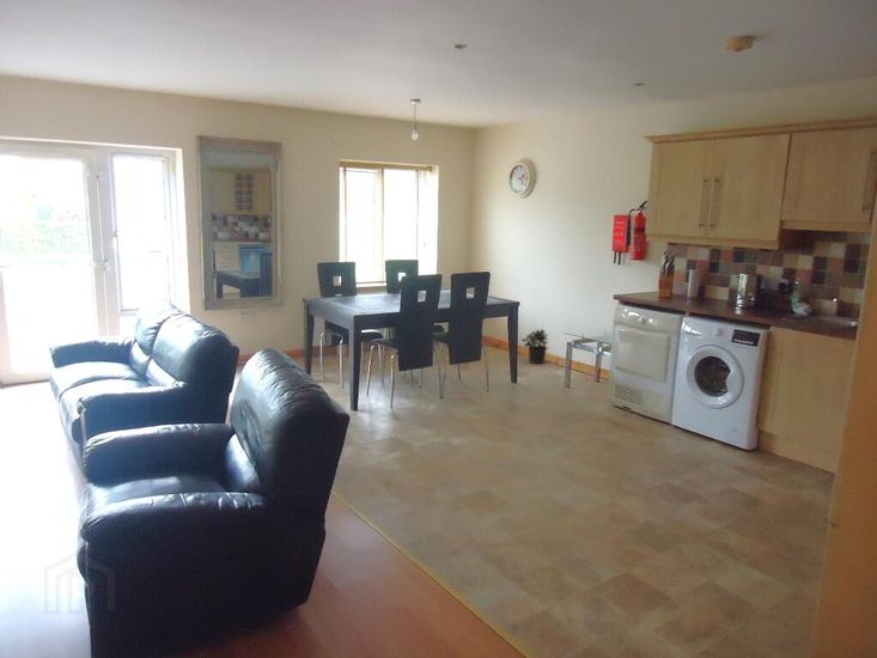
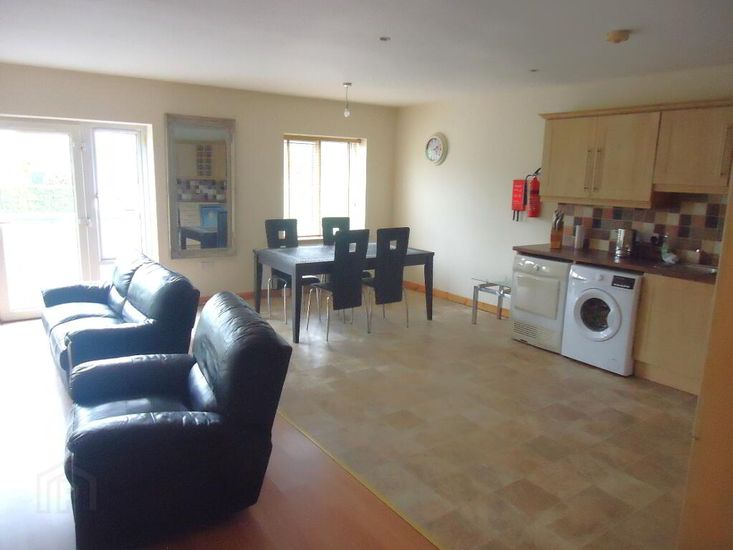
- potted plant (538, 345)
